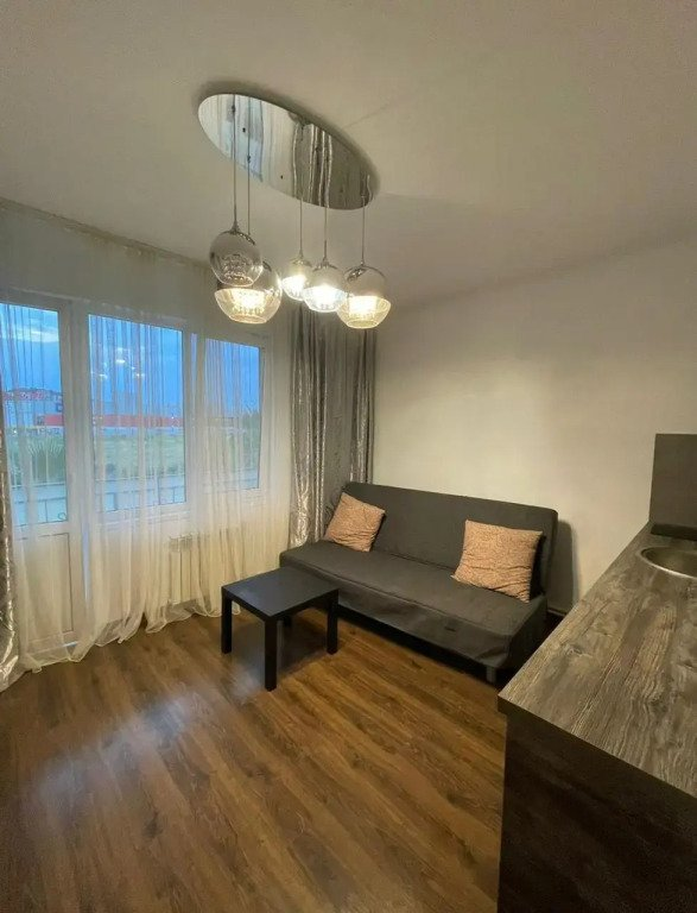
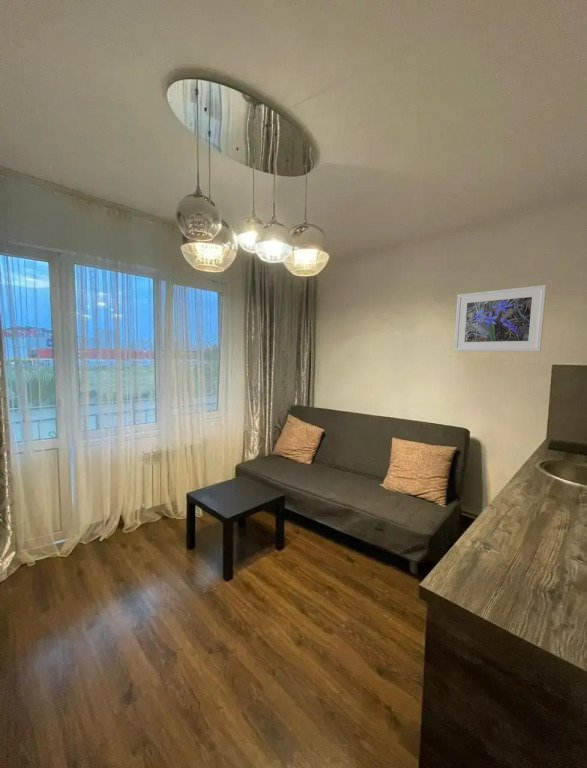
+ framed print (496, 321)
